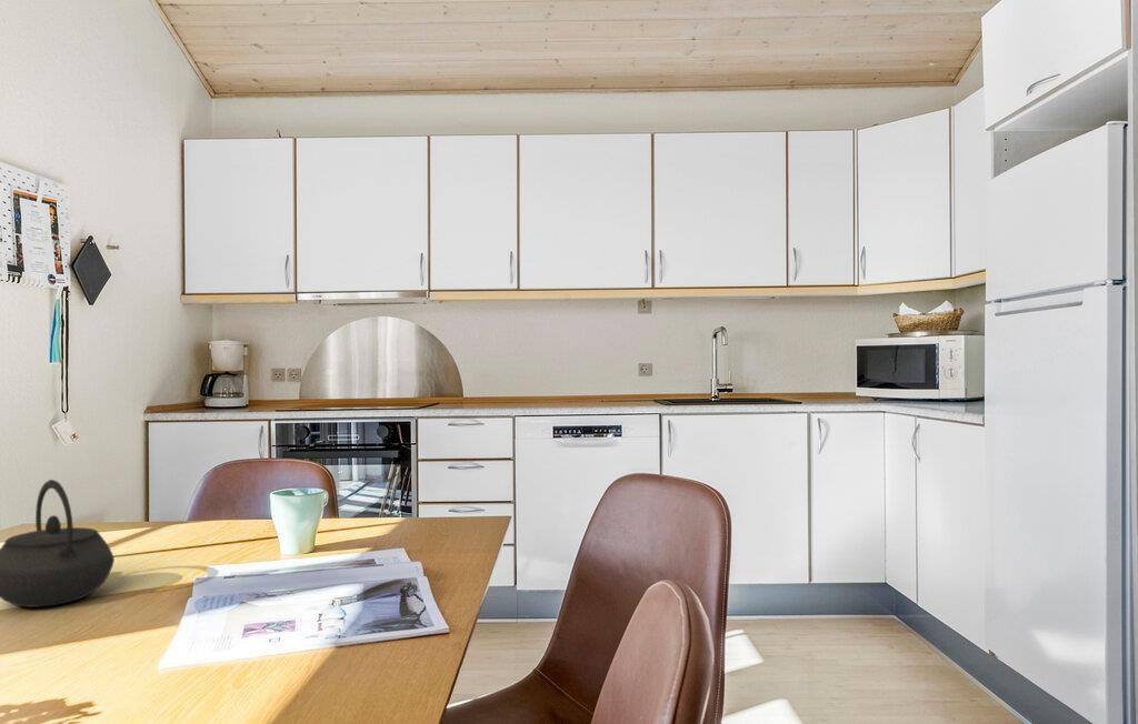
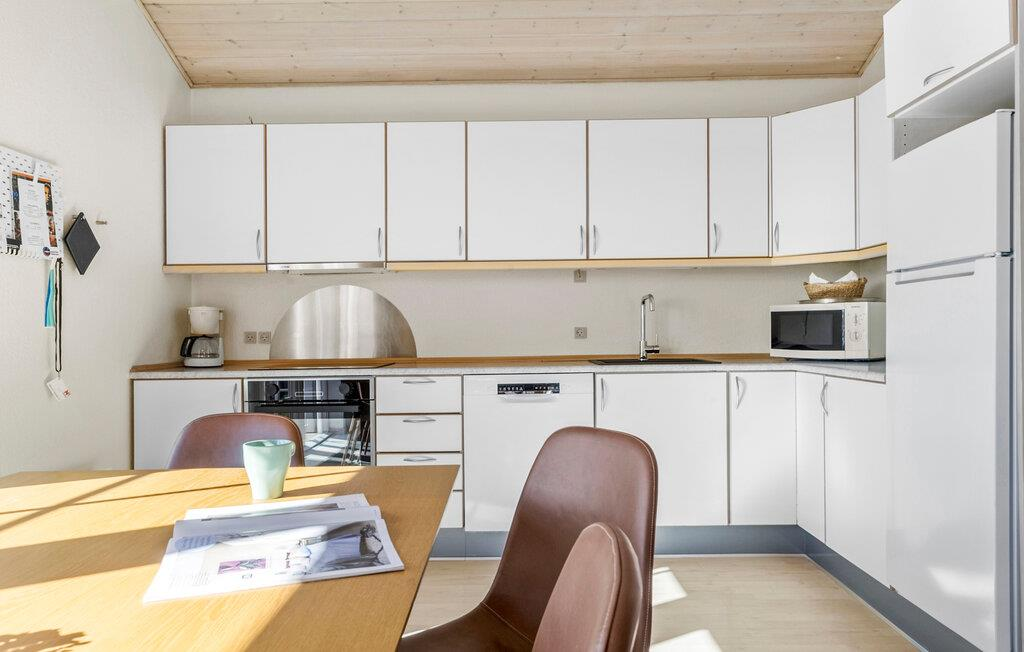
- kettle (50, 537)
